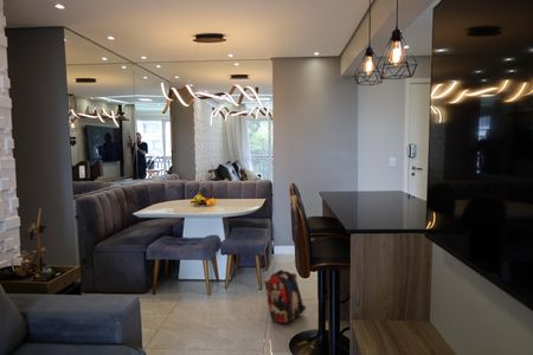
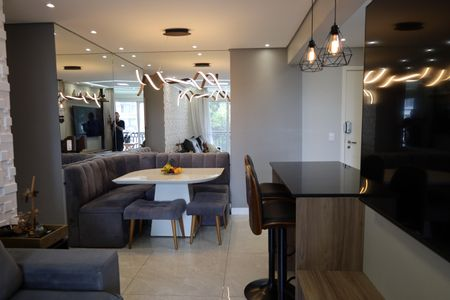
- backpack (285, 293)
